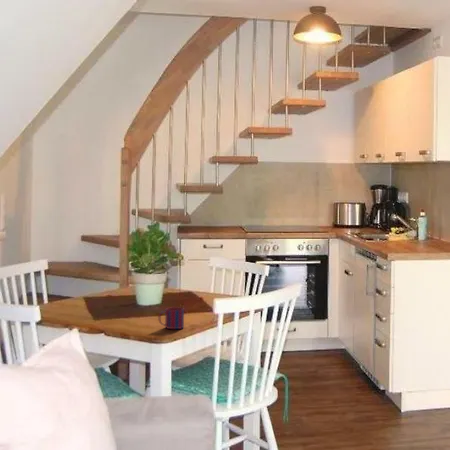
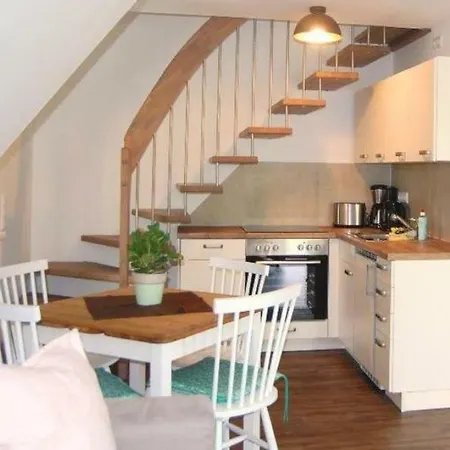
- mug (170, 318)
